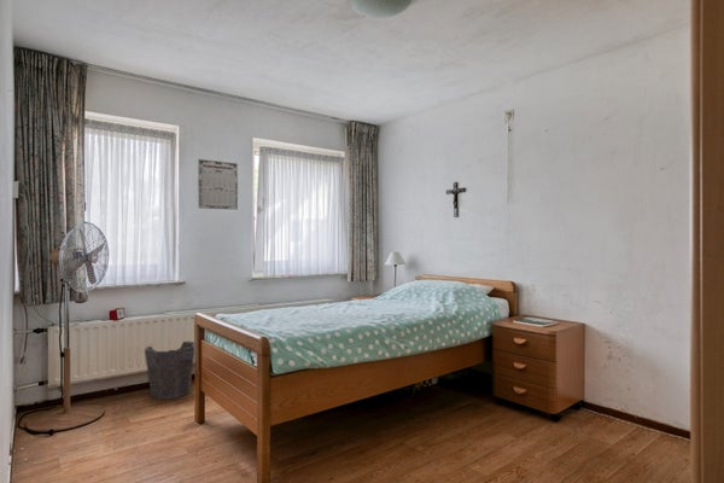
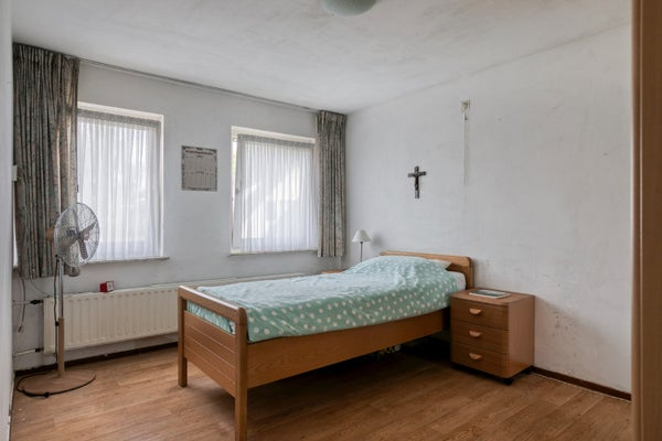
- waste bin (170, 369)
